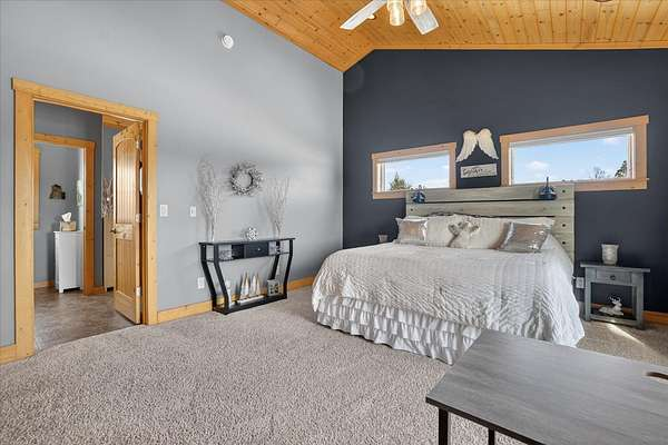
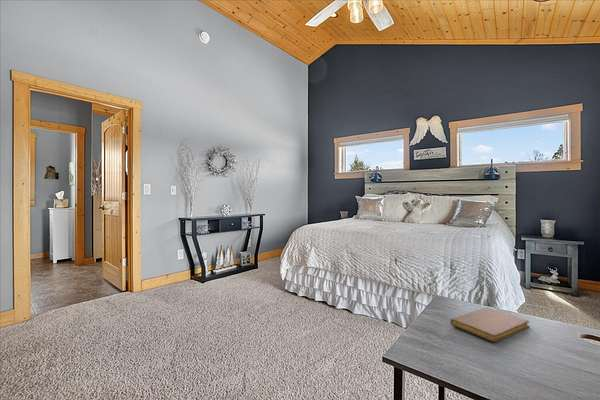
+ notebook (489, 322)
